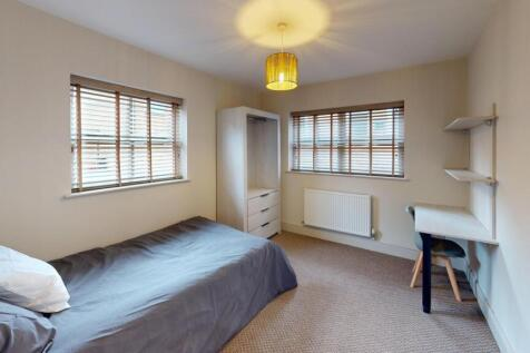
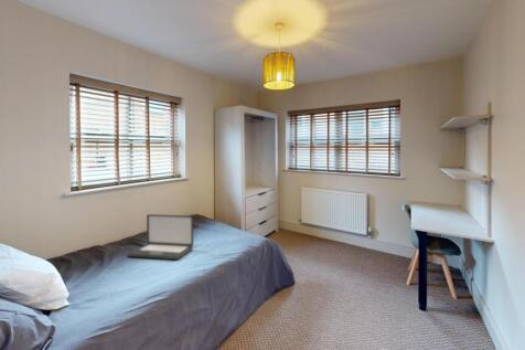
+ laptop (161, 235)
